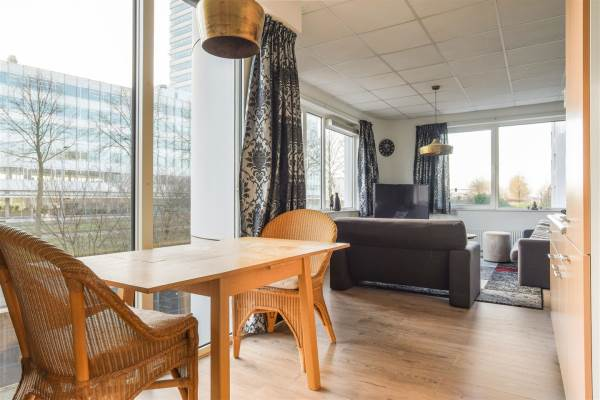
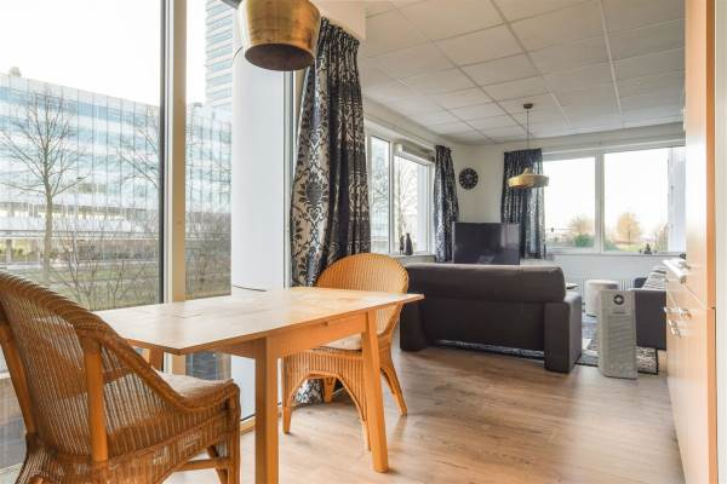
+ air purifier (614, 329)
